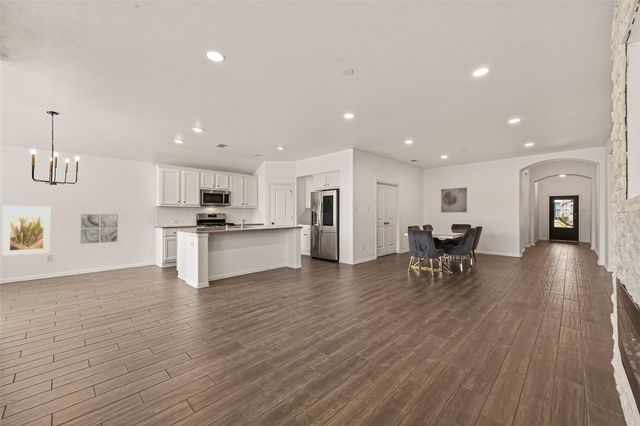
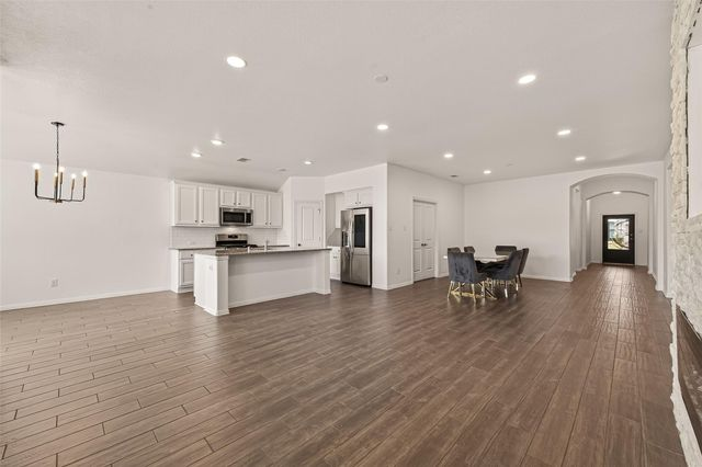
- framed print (27, 230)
- wall art (100, 229)
- wall art (453, 200)
